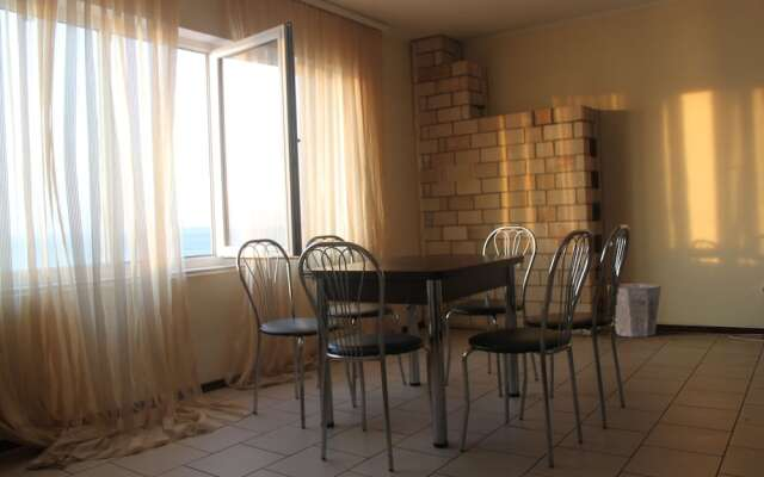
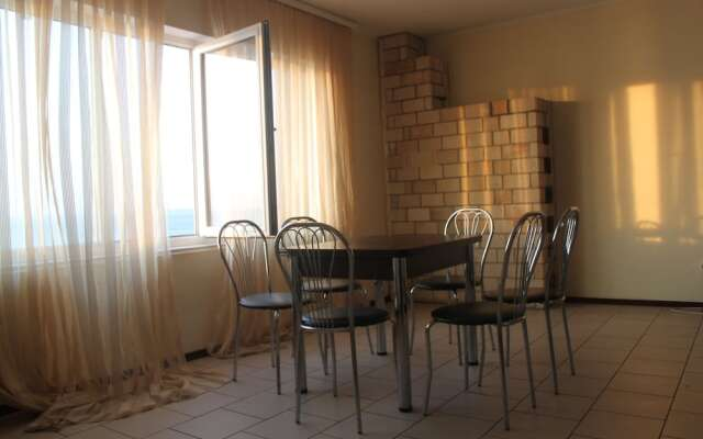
- waste bin (634, 309)
